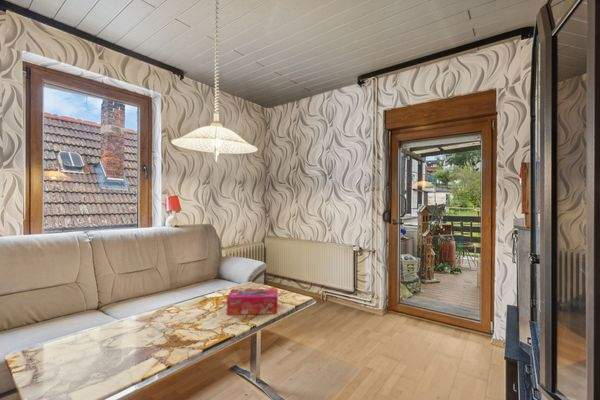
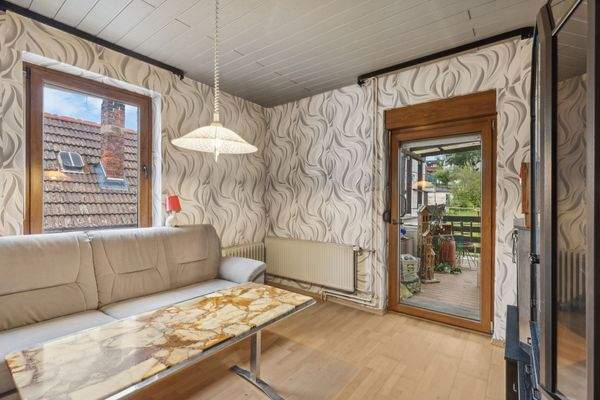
- tissue box (253, 301)
